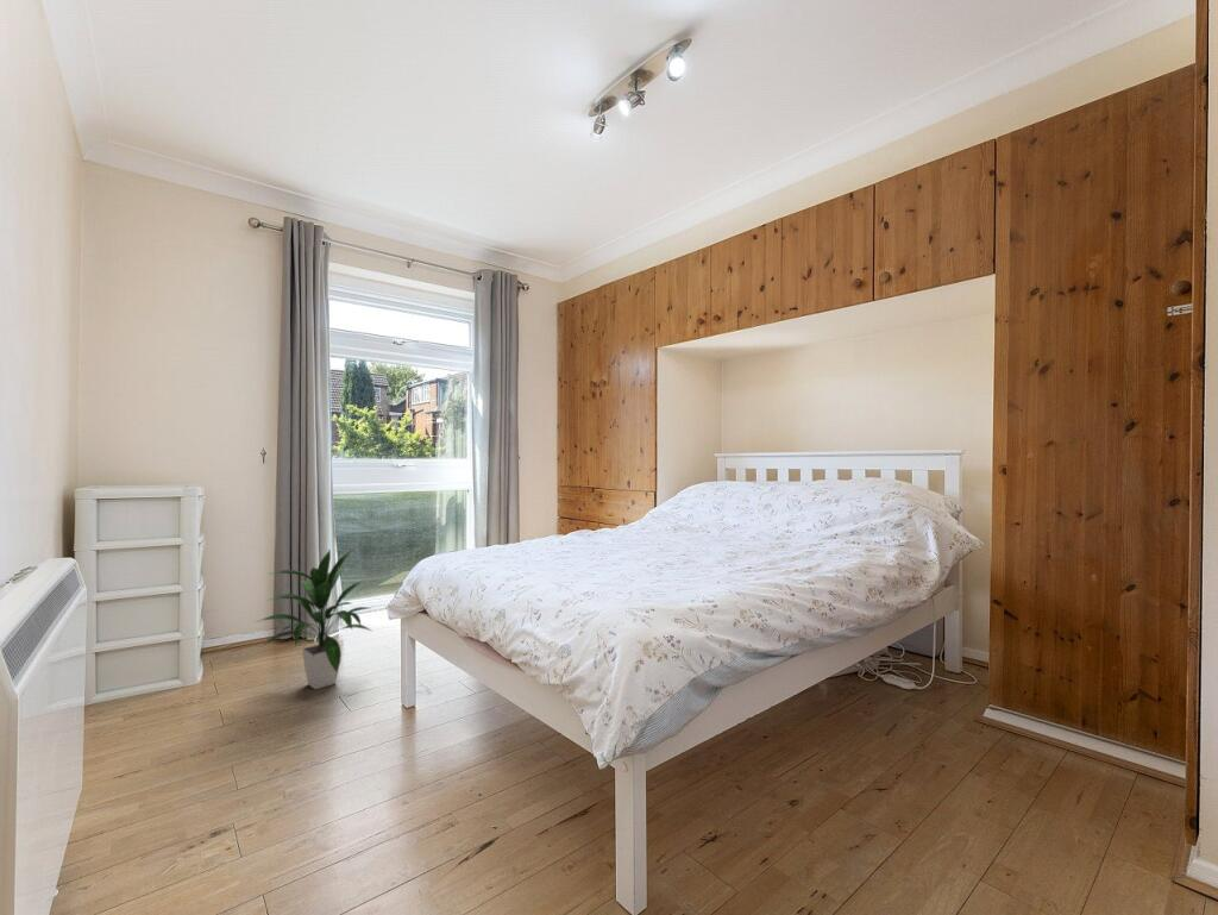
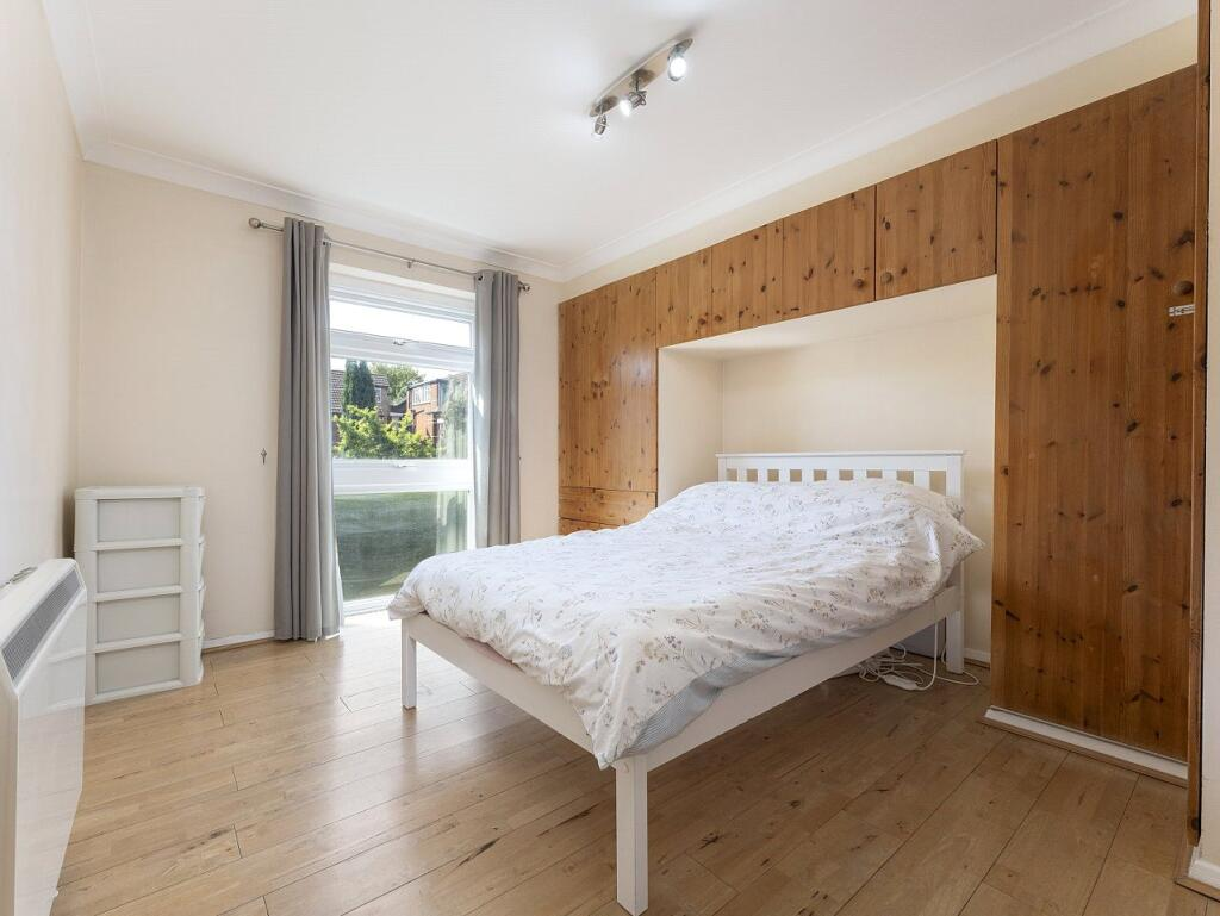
- indoor plant (320, 618)
